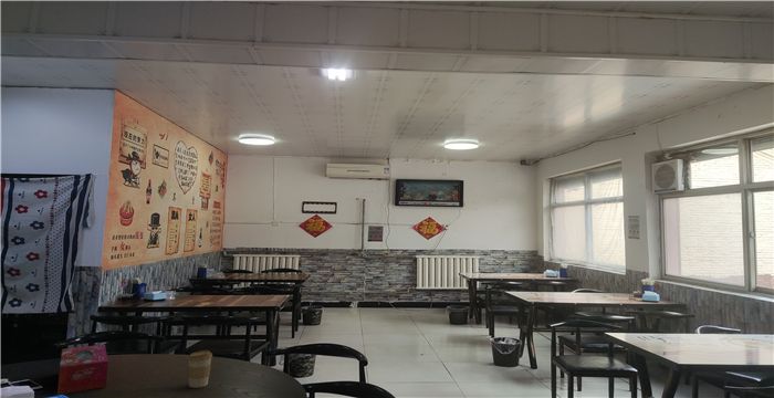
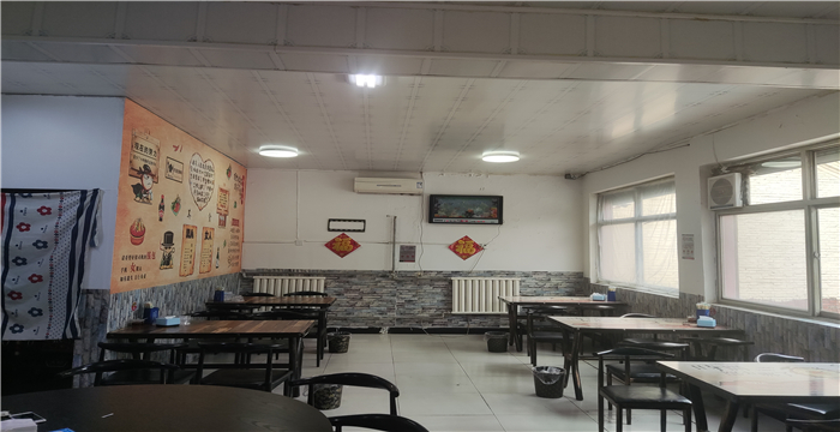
- tissue box (83, 367)
- coffee cup (199, 368)
